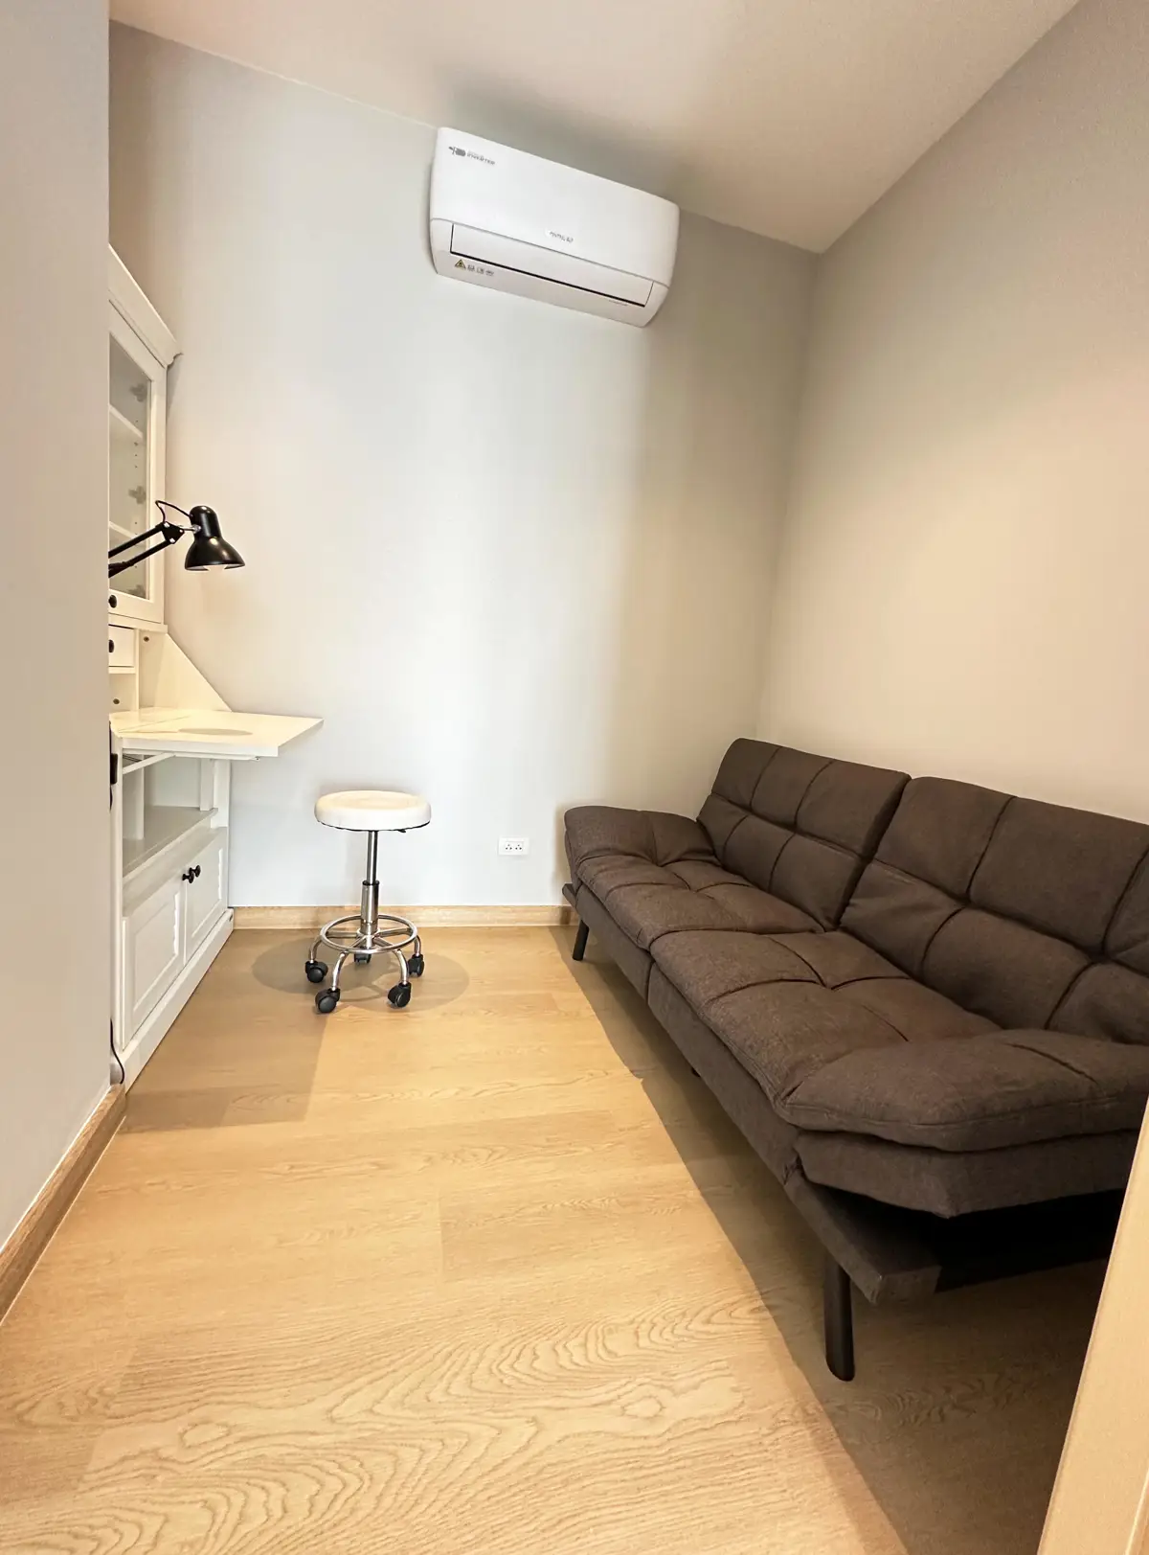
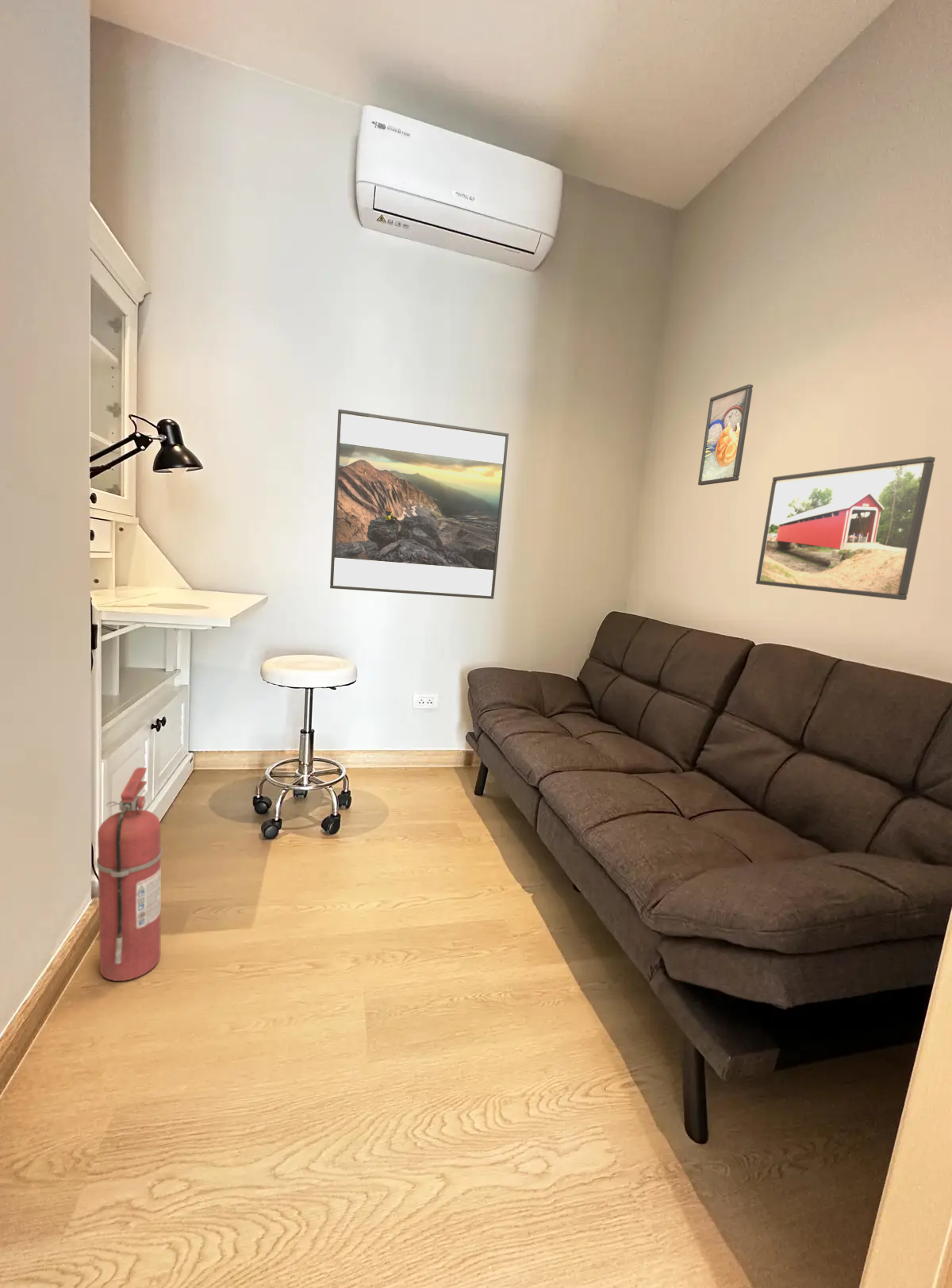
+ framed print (724, 437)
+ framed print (420, 509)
+ fire extinguisher (130, 874)
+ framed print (831, 530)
